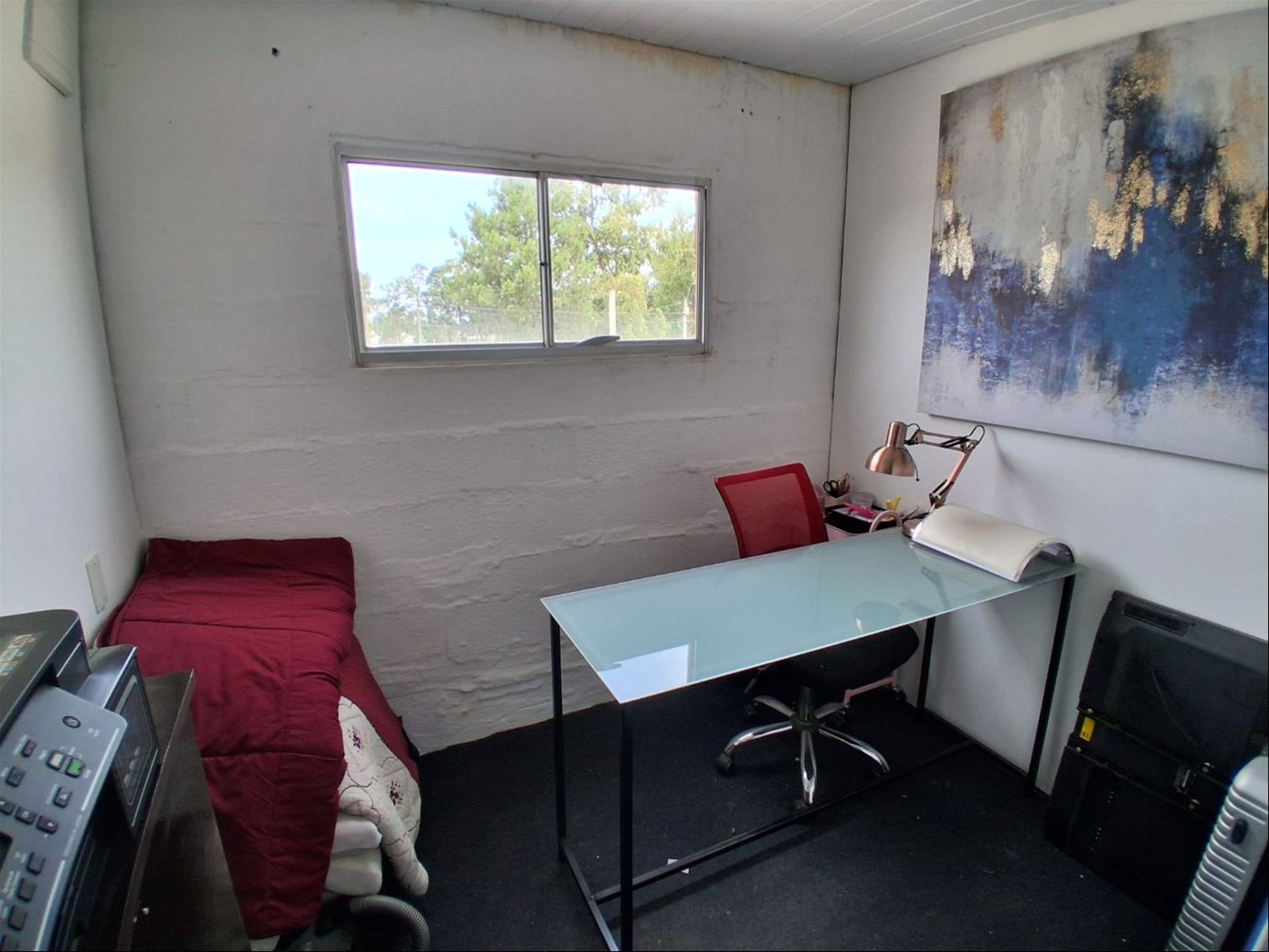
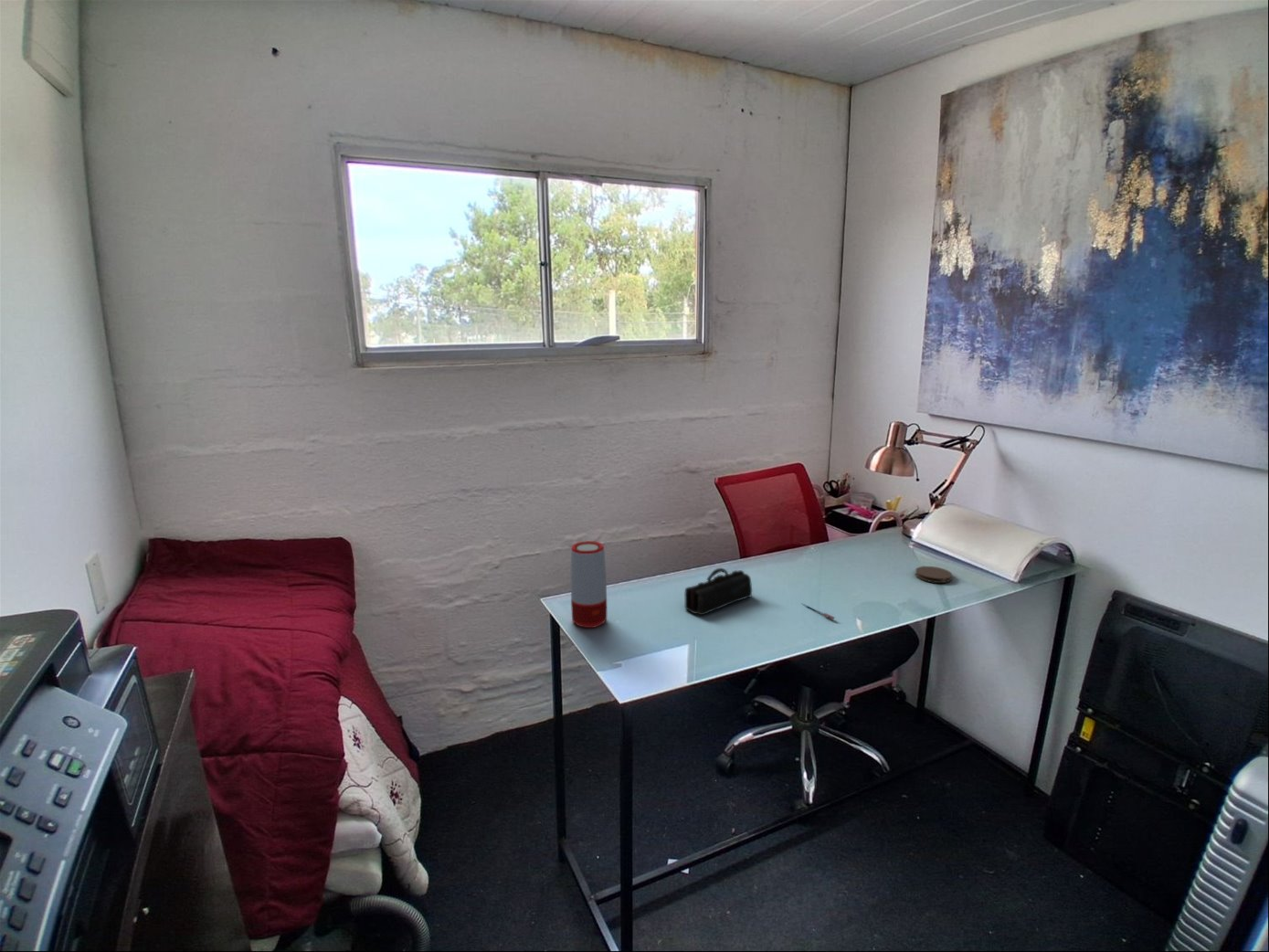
+ coaster (933, 574)
+ speaker (588, 584)
+ pen (814, 609)
+ pencil case (718, 585)
